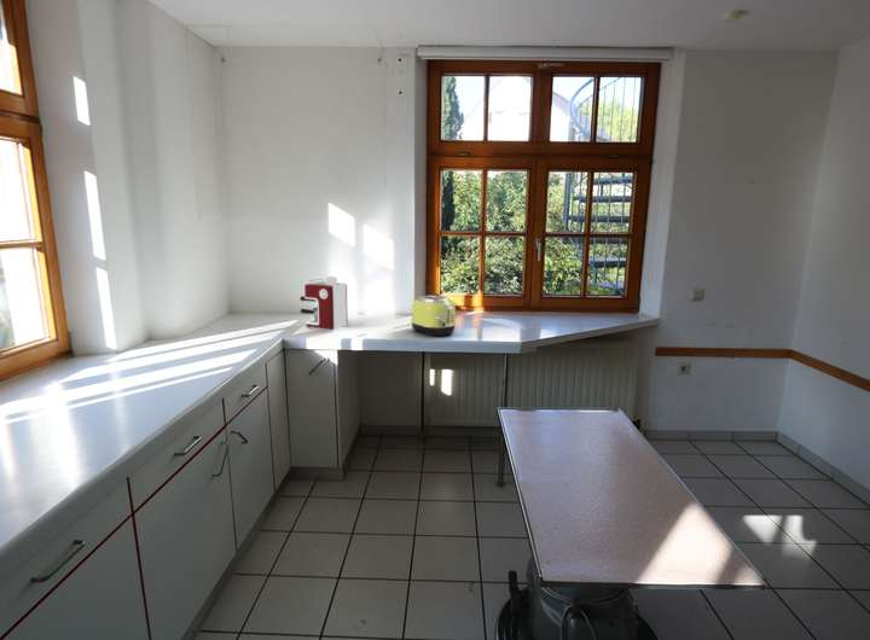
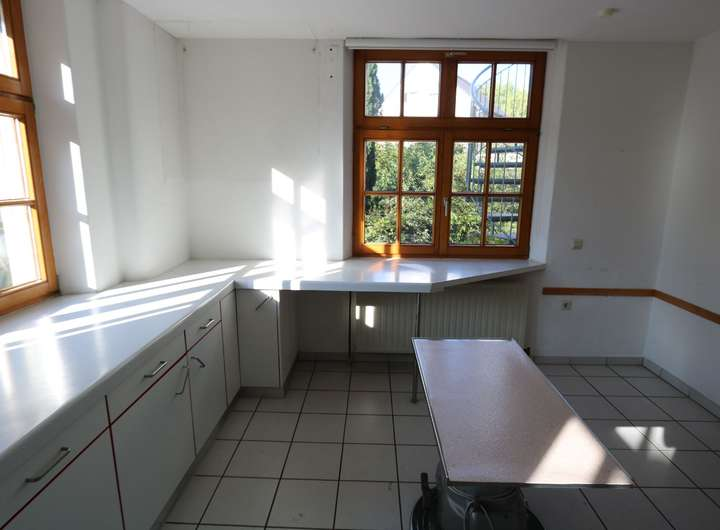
- coffee maker (319, 301)
- toaster (434, 314)
